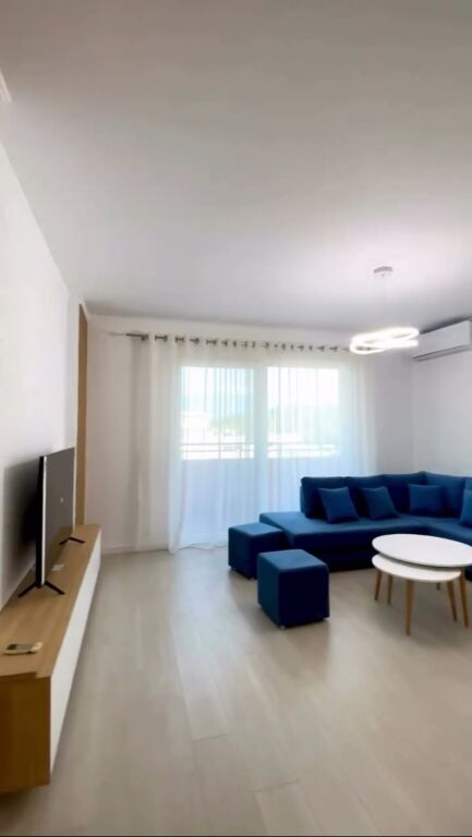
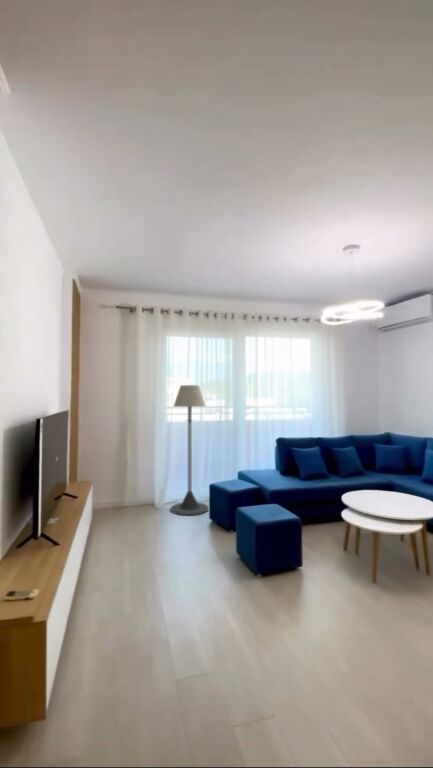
+ floor lamp (189, 447)
